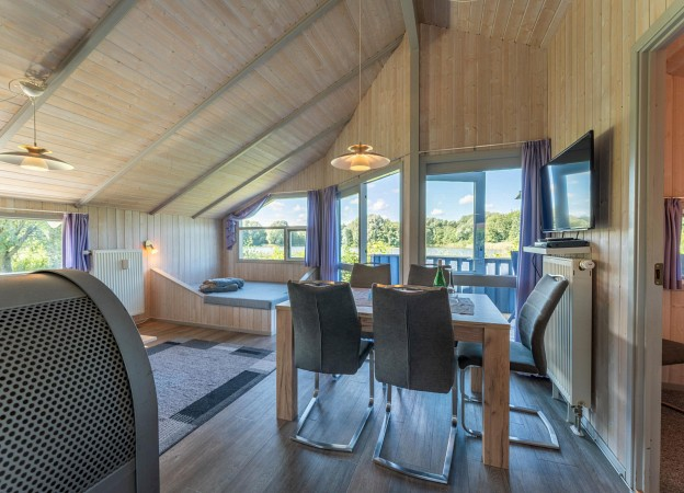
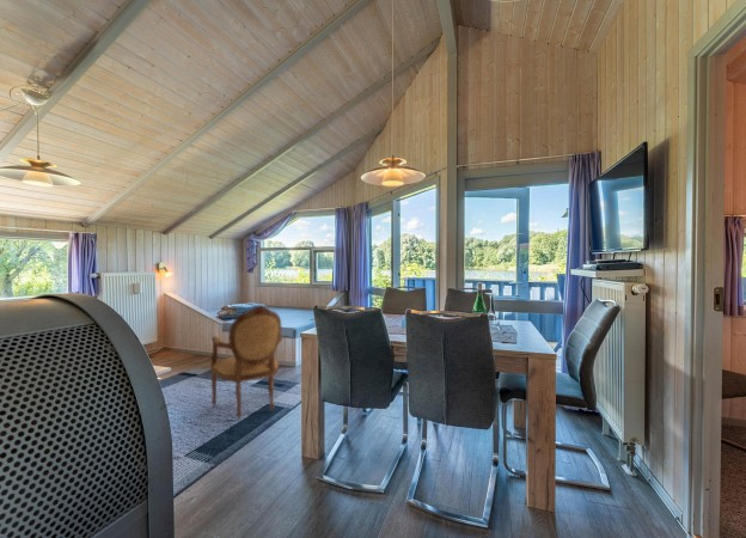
+ armchair (250, 355)
